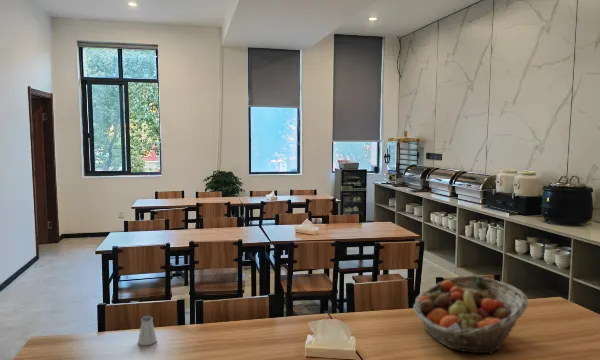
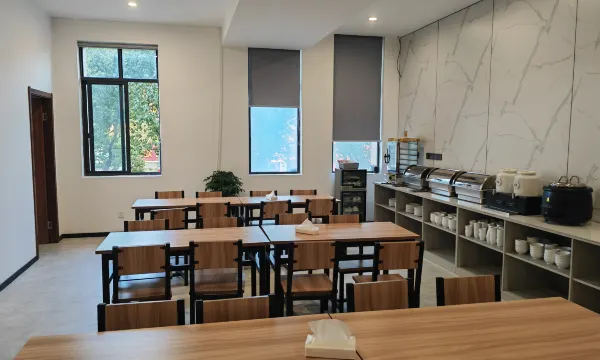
- fruit basket (467, 310)
- saltshaker (147, 329)
